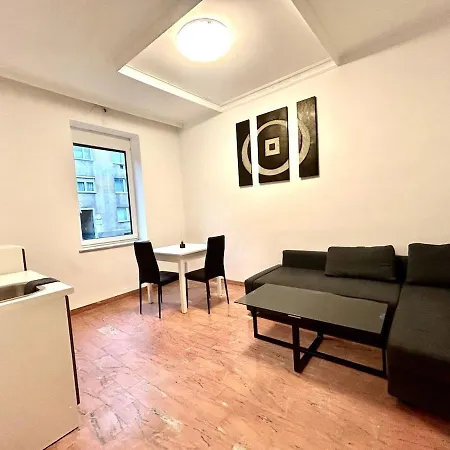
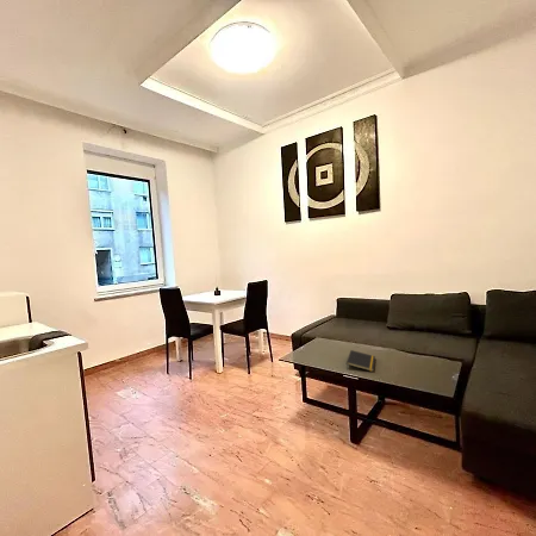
+ notepad (361, 360)
